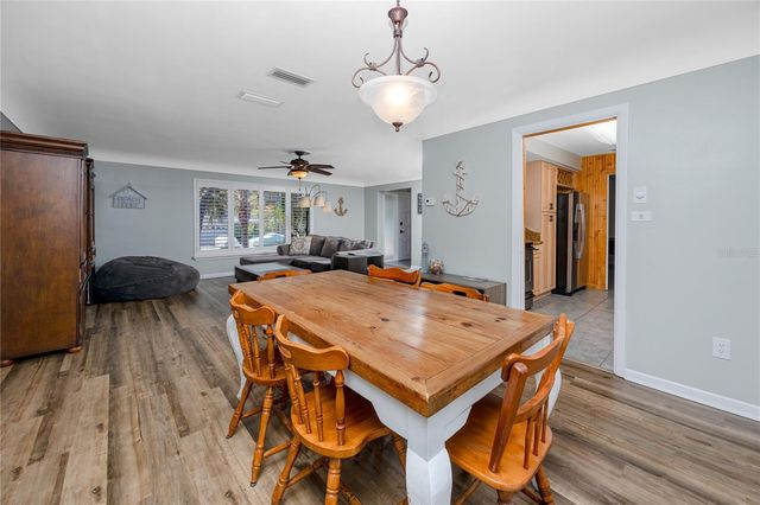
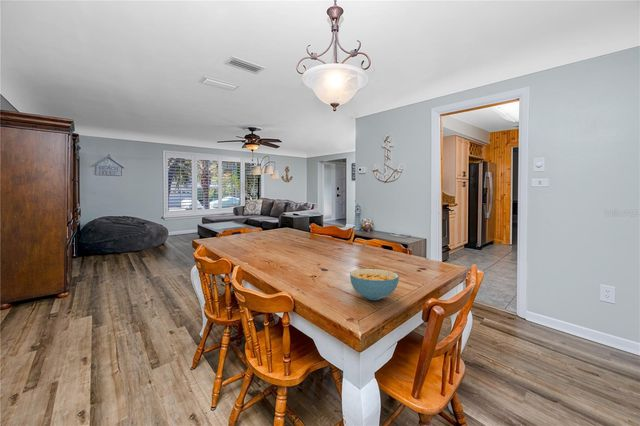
+ cereal bowl (373, 285)
